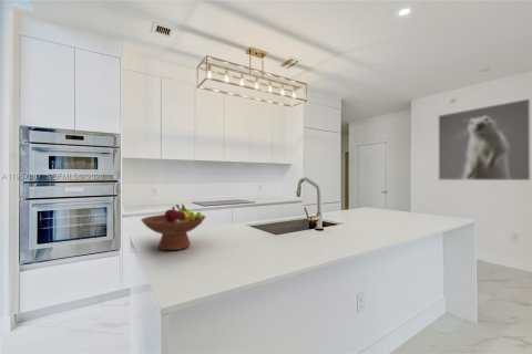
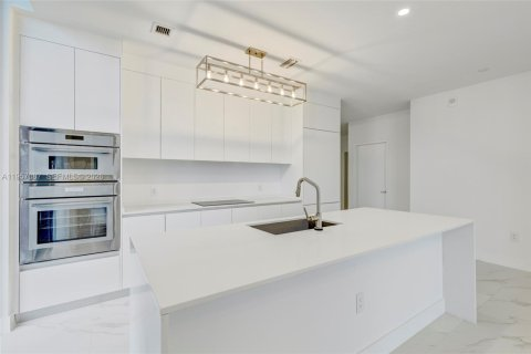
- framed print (479, 144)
- fruit bowl (174, 226)
